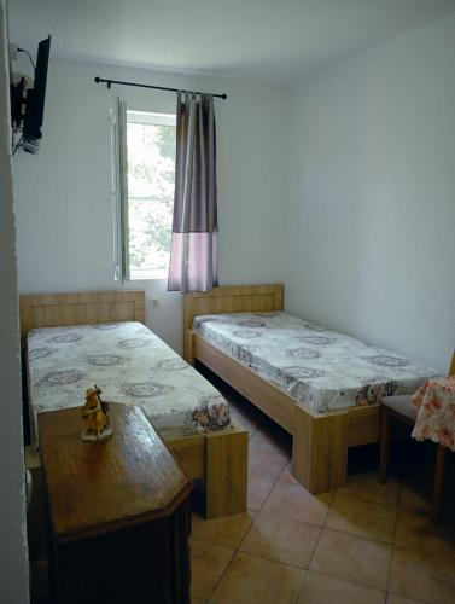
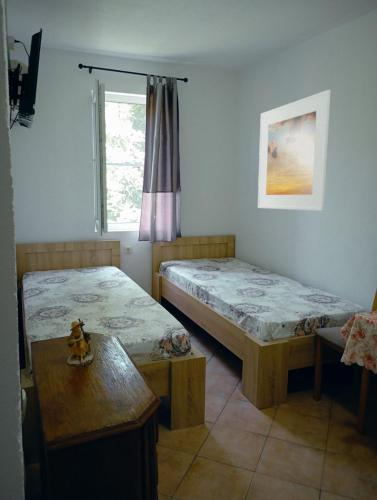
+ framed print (289, 157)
